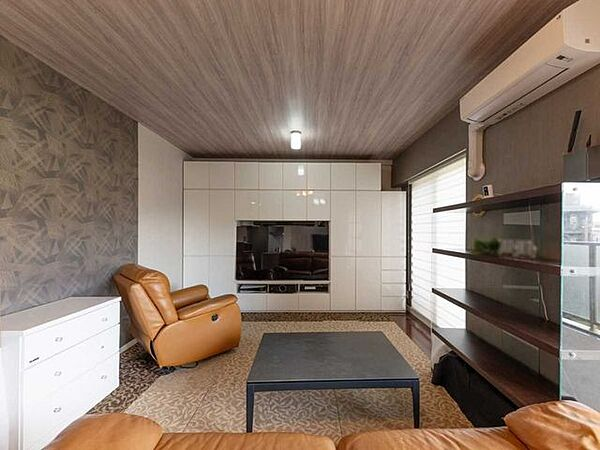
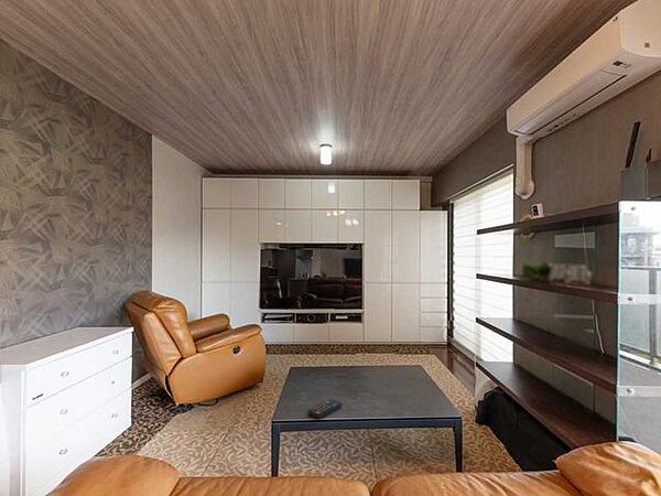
+ remote control (325, 408)
